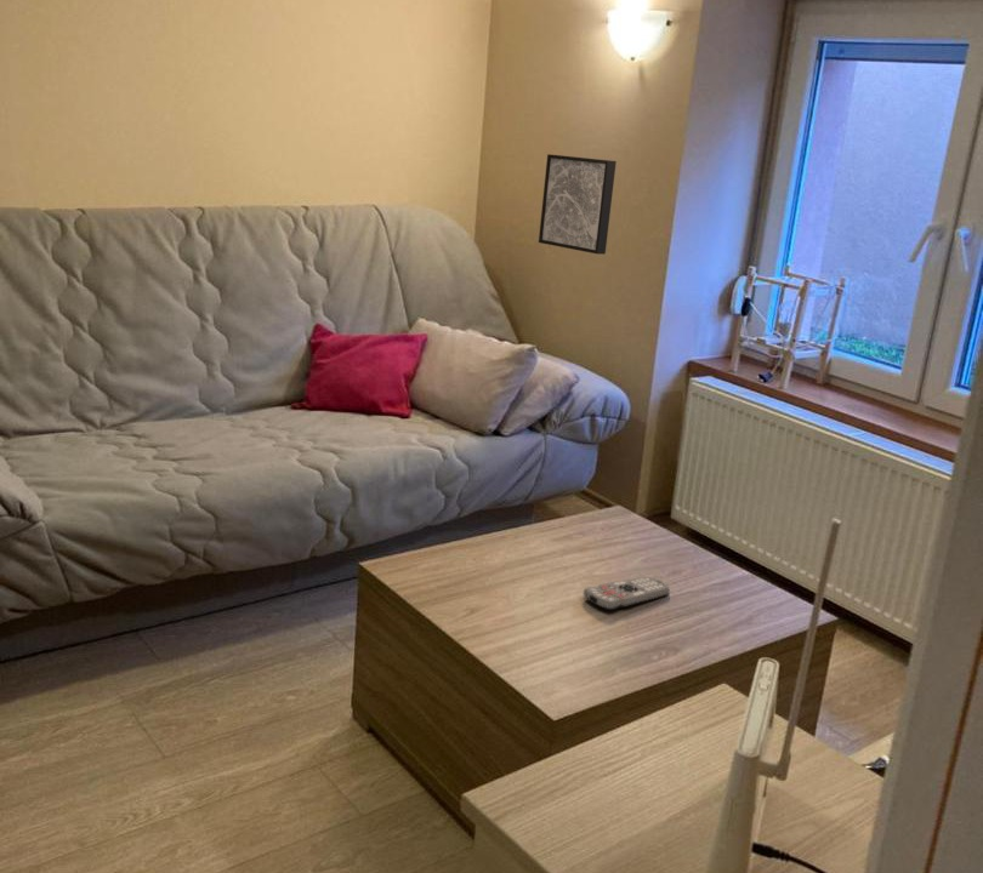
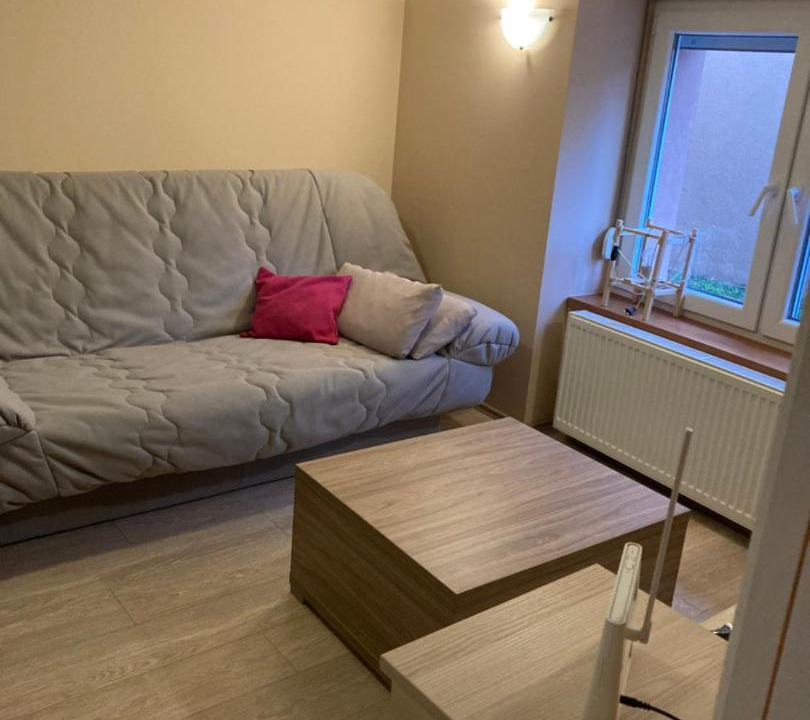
- remote control (629, 592)
- wall art (575, 202)
